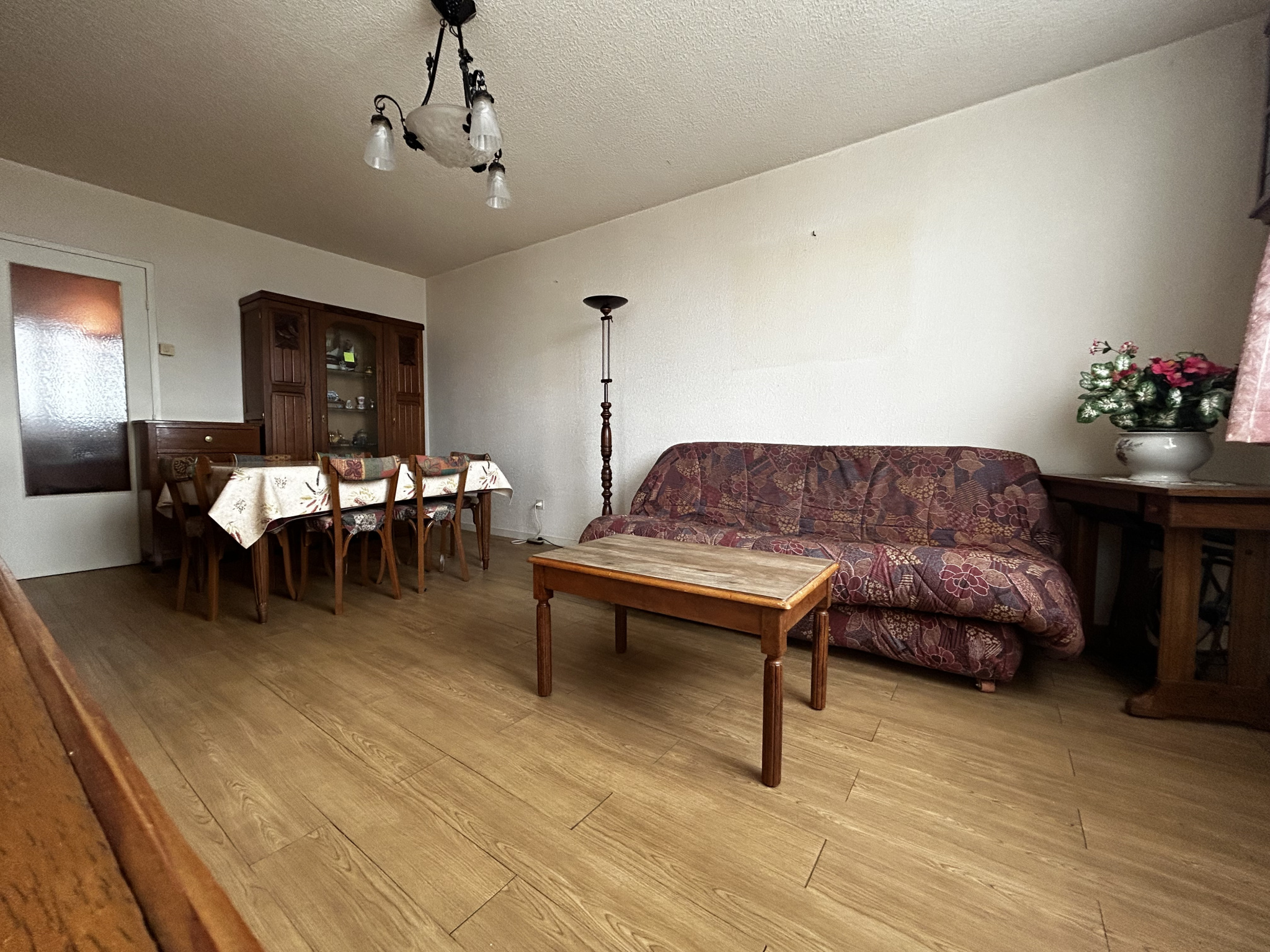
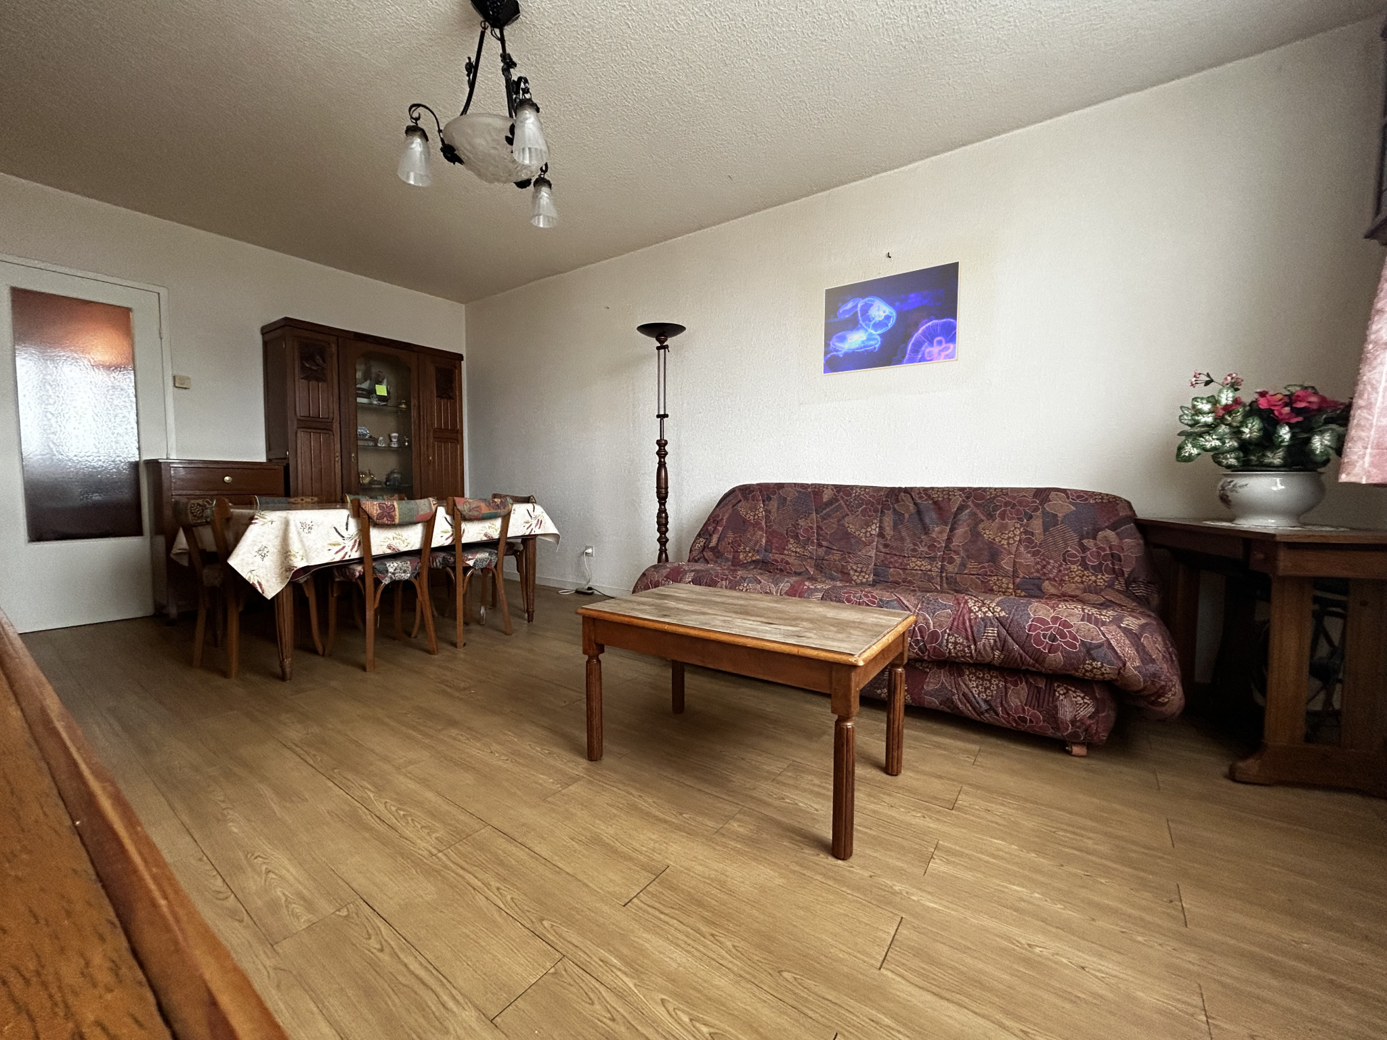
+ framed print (887, 322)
